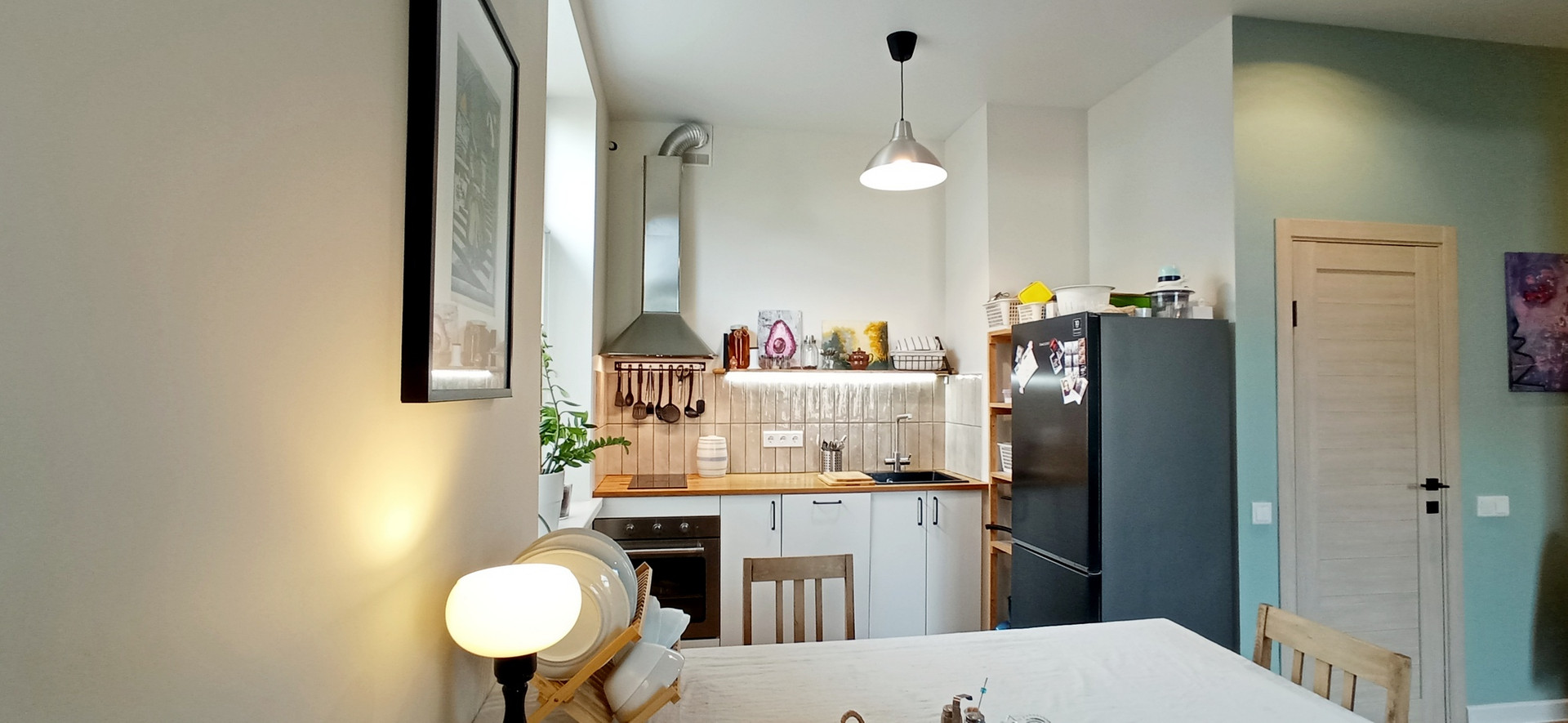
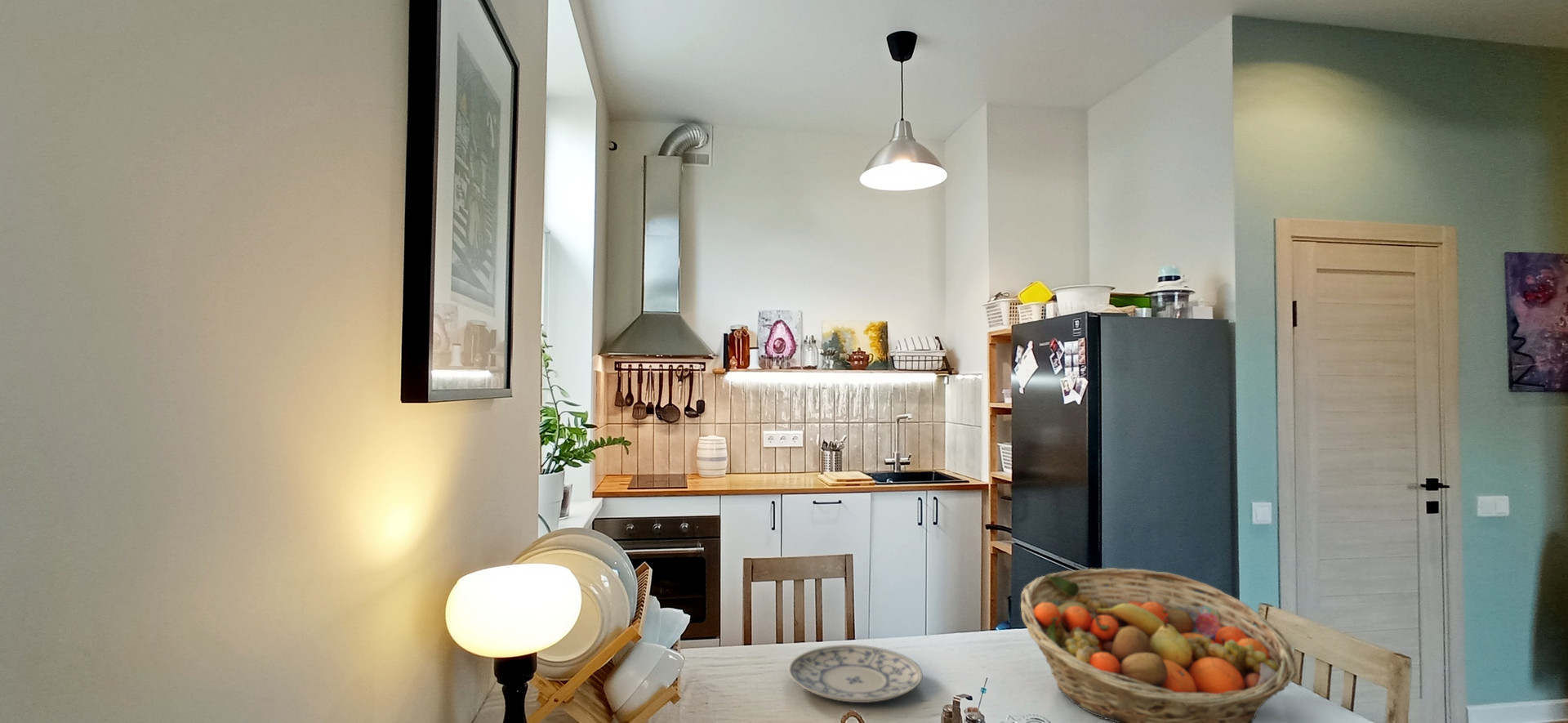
+ plate (854, 676)
+ fruit basket (1148, 643)
